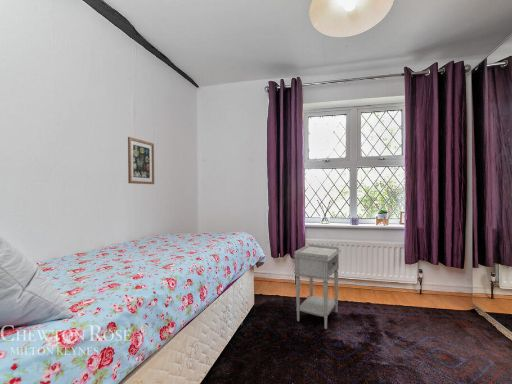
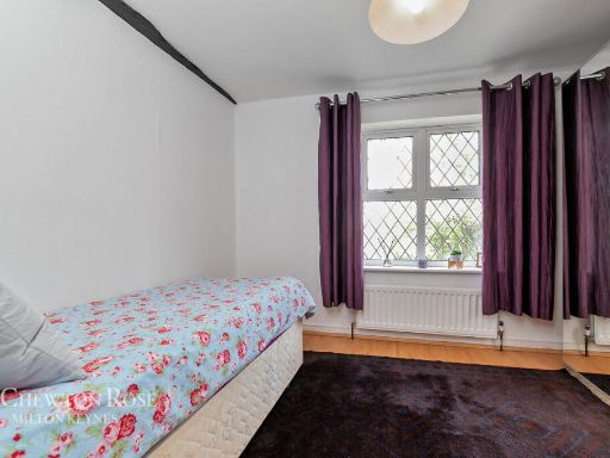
- wall art (142, 162)
- nightstand (318, 277)
